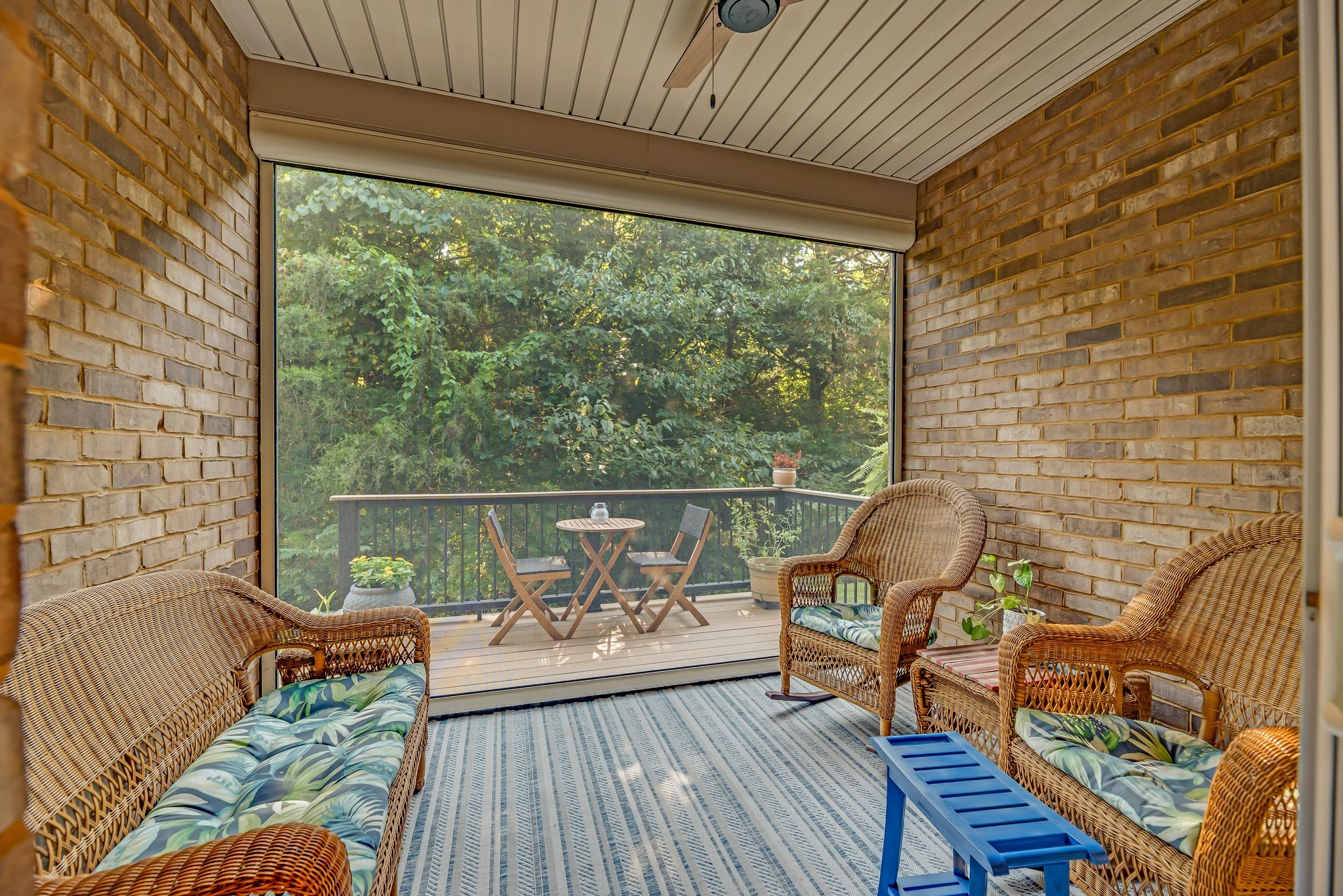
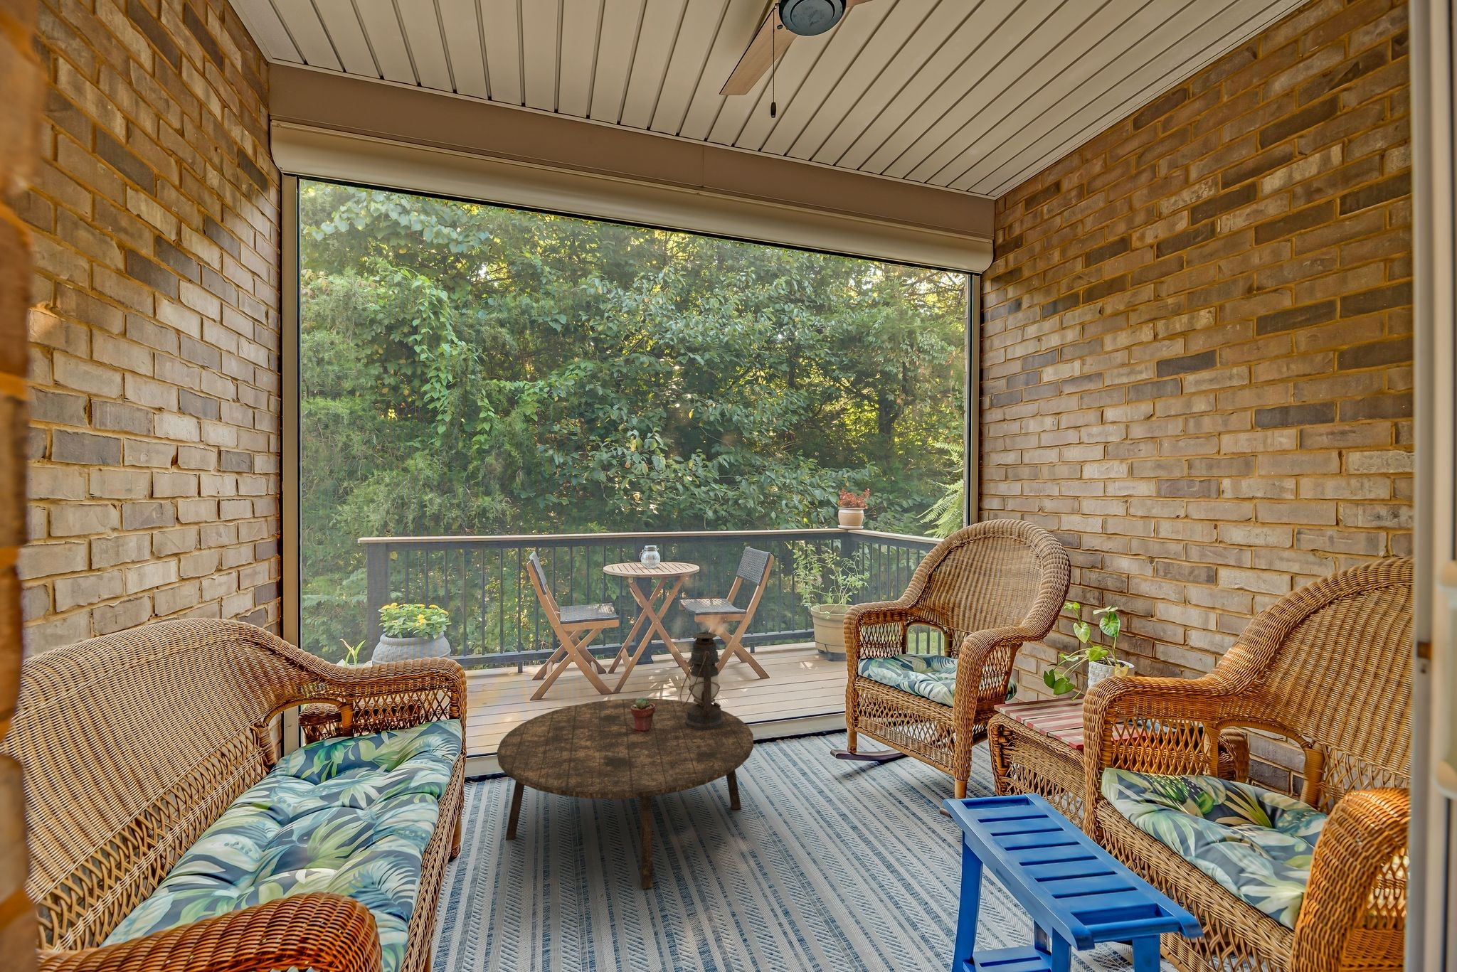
+ lantern (702, 676)
+ potted succulent (642, 712)
+ coffee table (628, 779)
